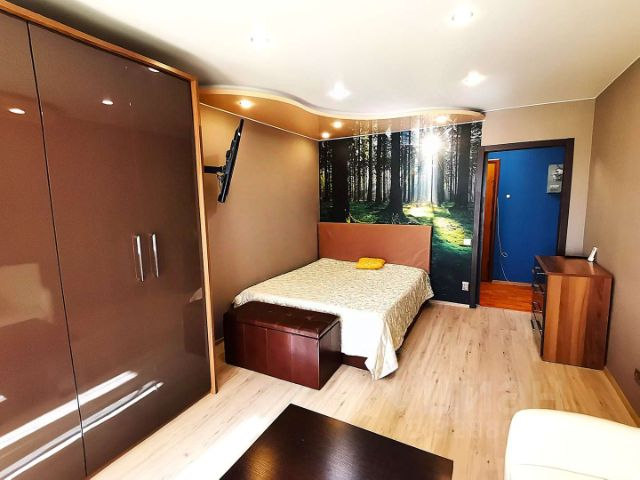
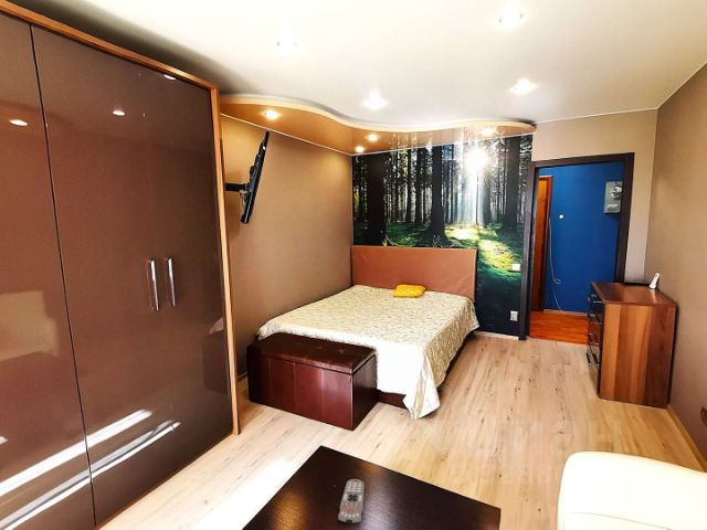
+ remote control (352, 499)
